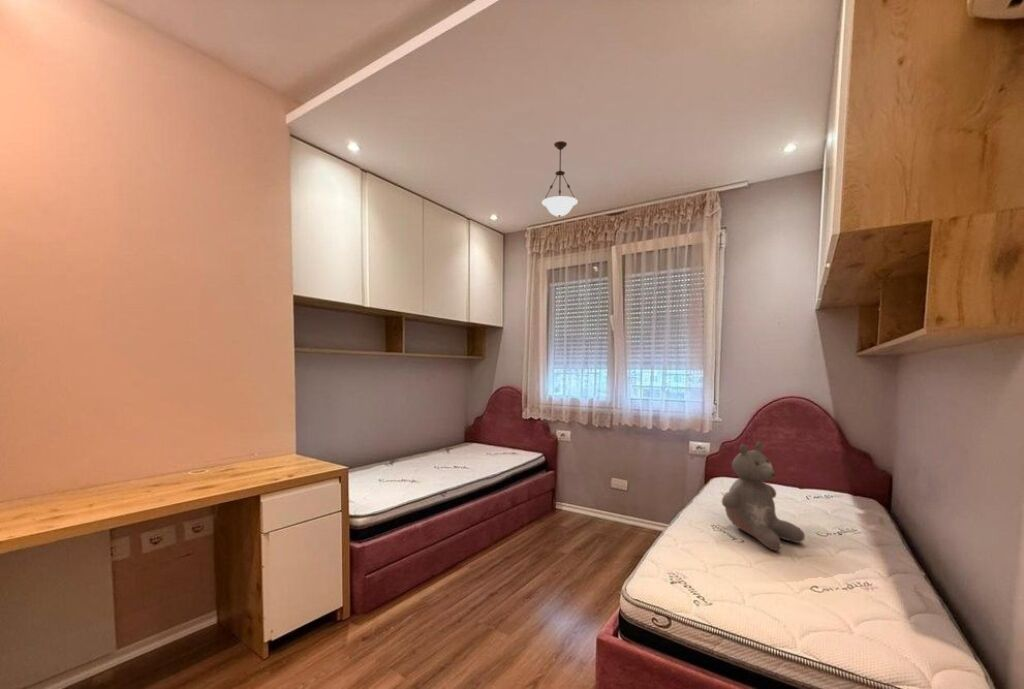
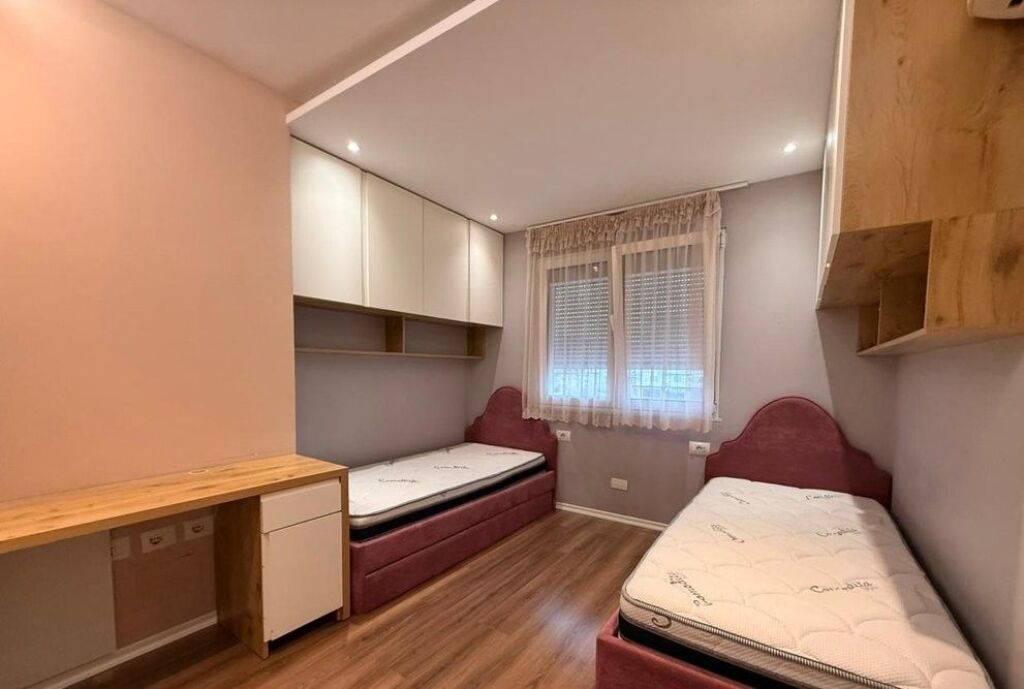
- pendant light (559, 180)
- teddy bear (762, 491)
